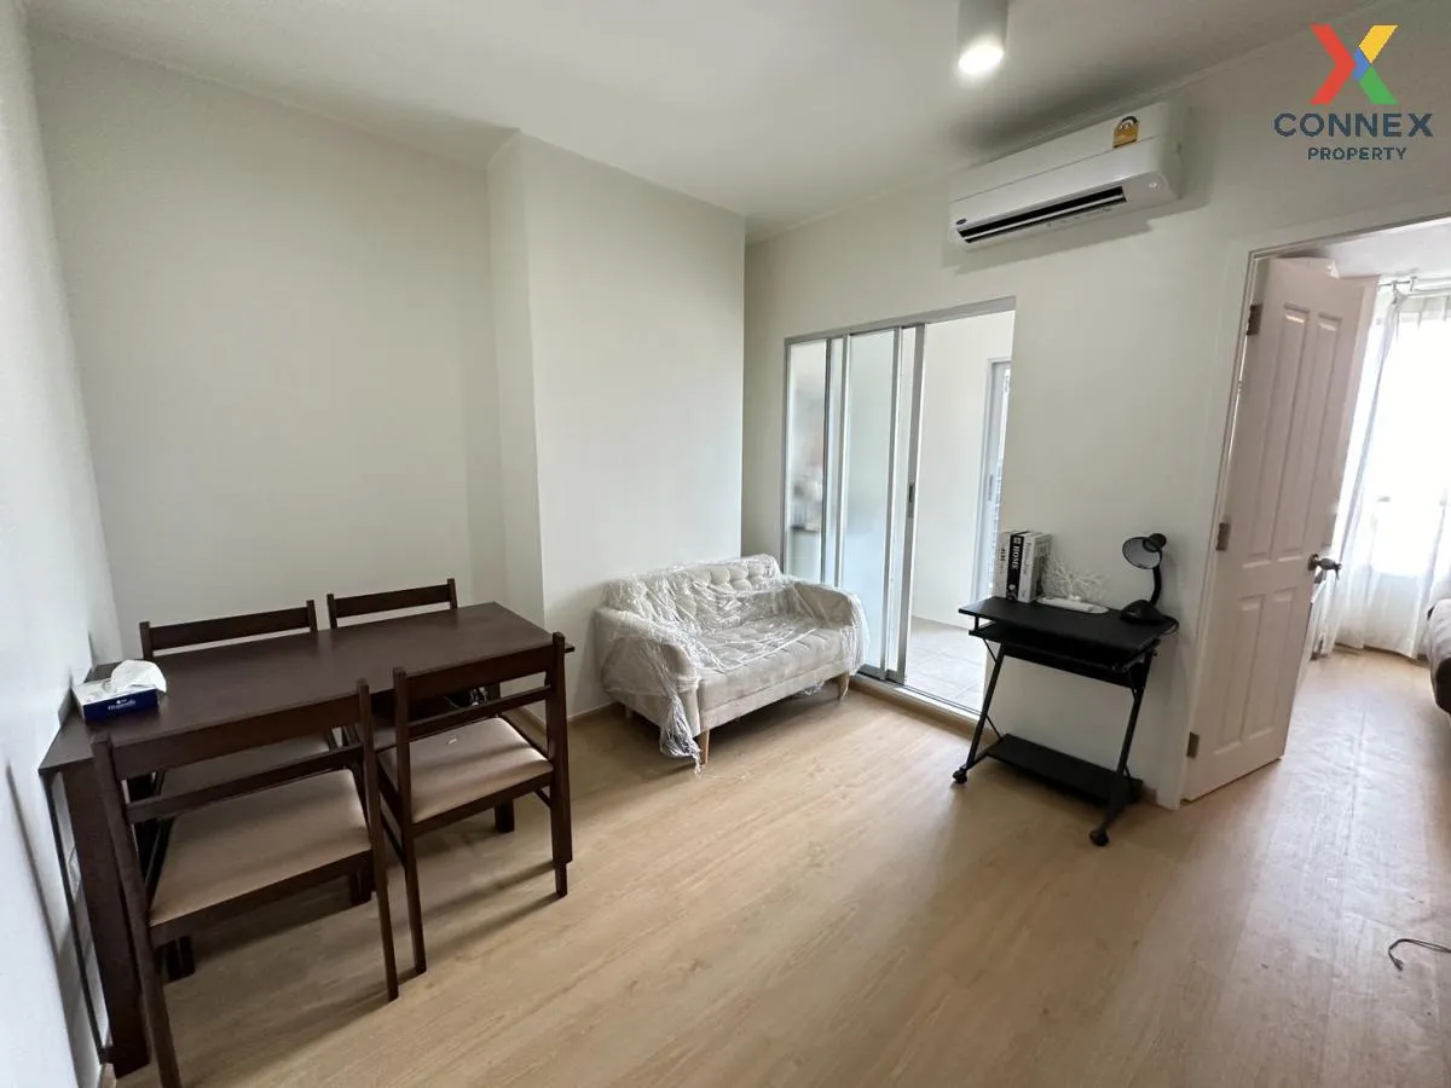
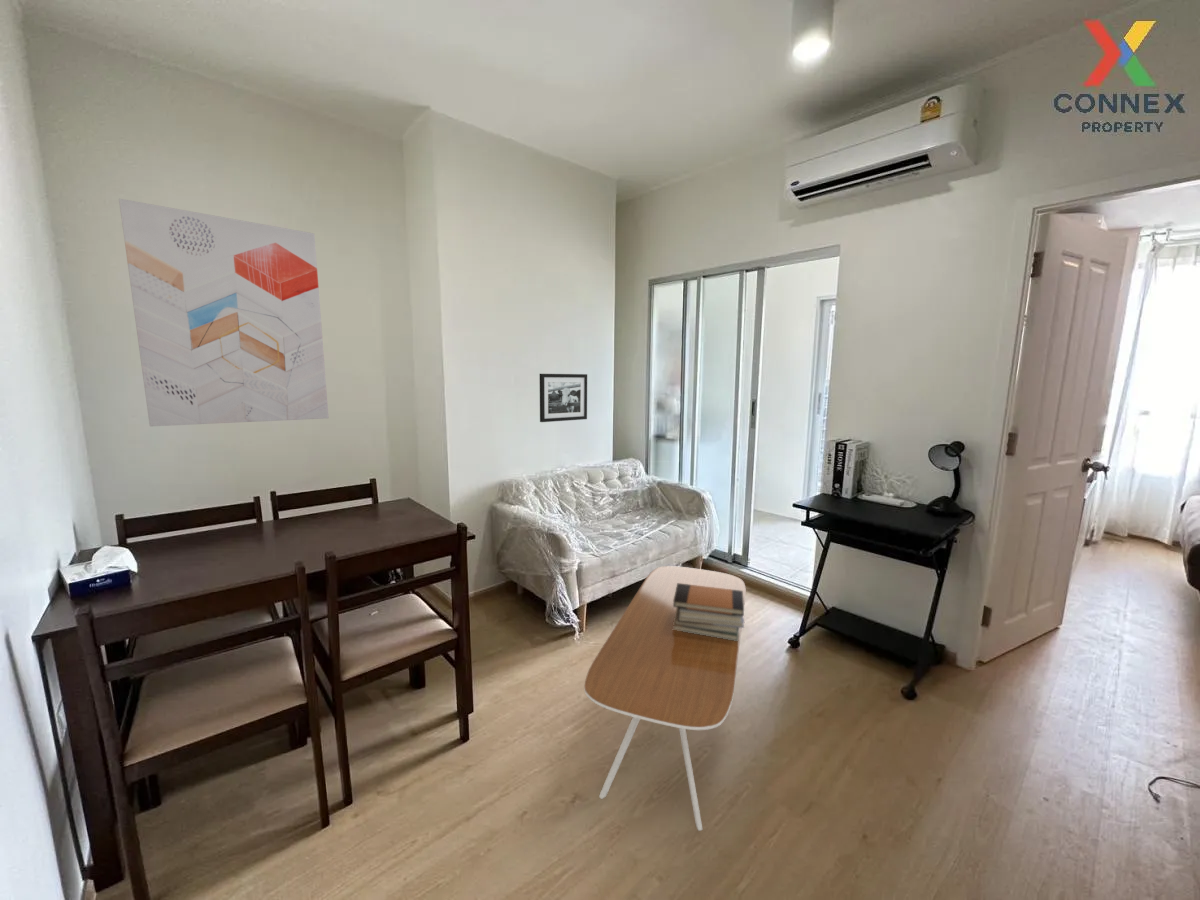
+ book stack (708, 610)
+ wall art (237, 323)
+ coffee table (678, 669)
+ picture frame (564, 397)
